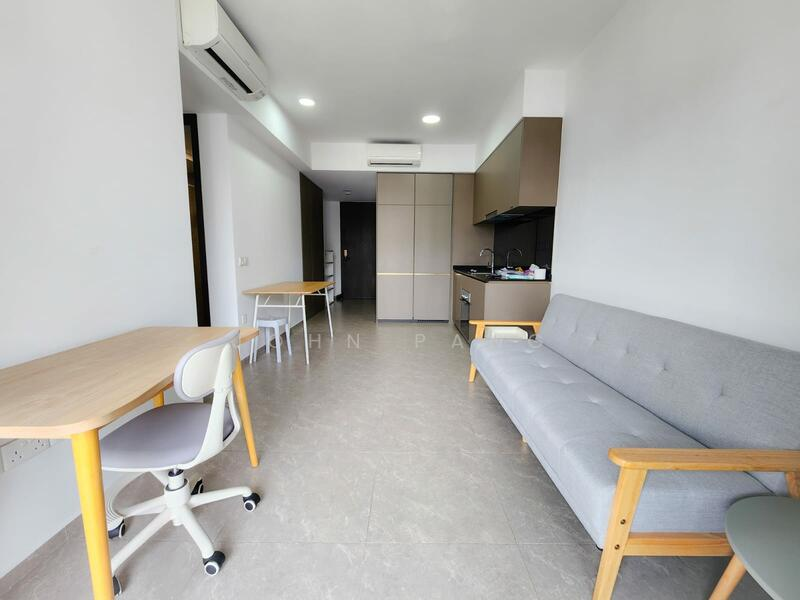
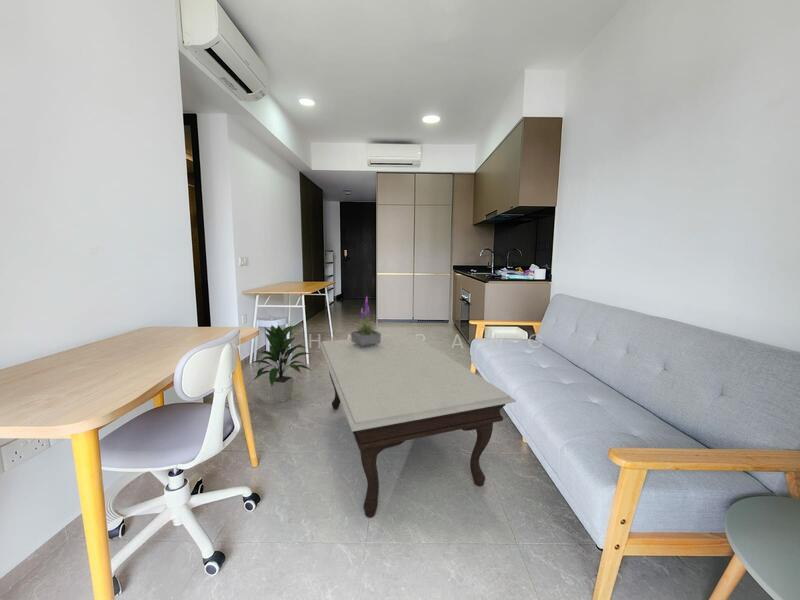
+ indoor plant (279, 360)
+ coffee table (393, 401)
+ potted plant (366, 320)
